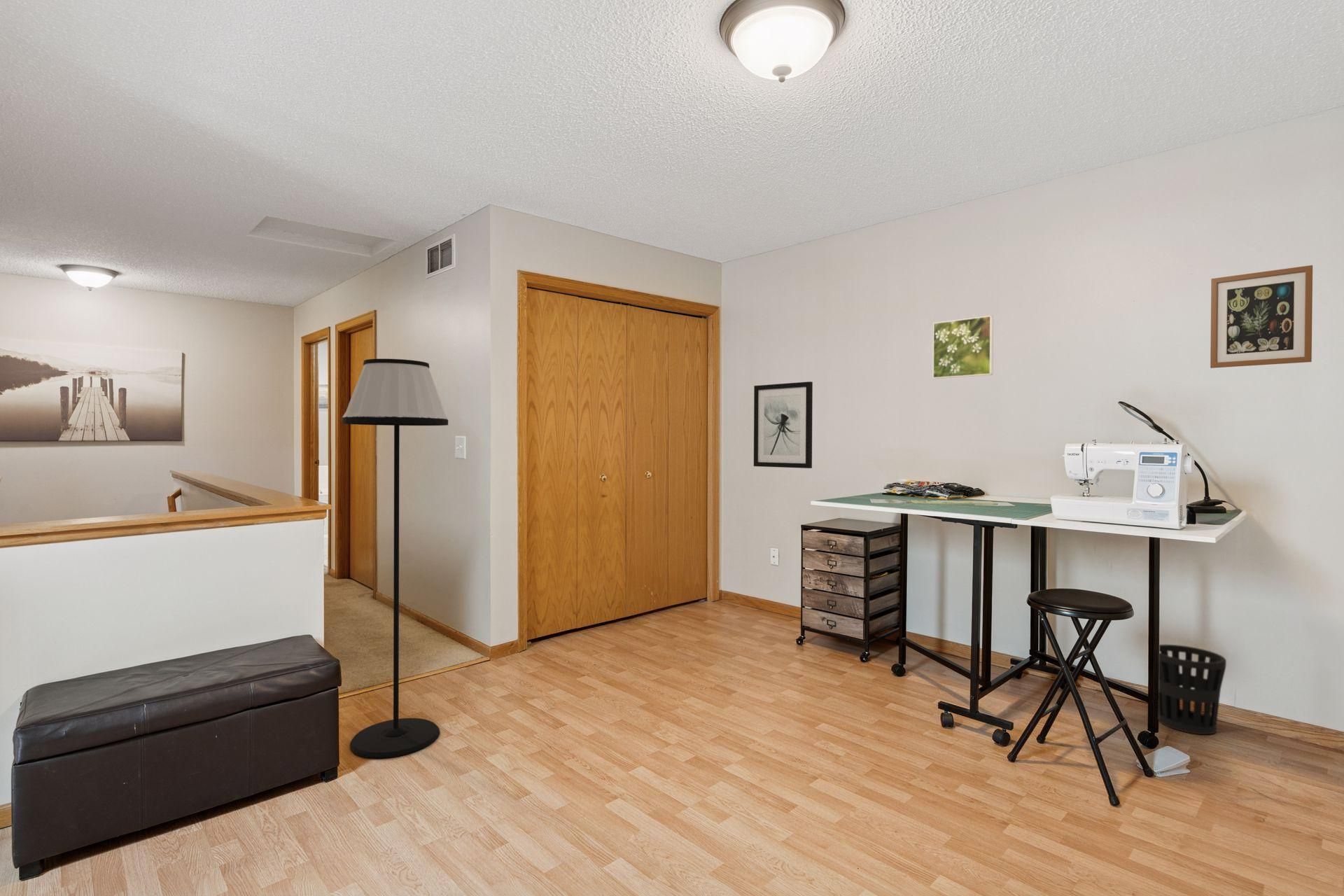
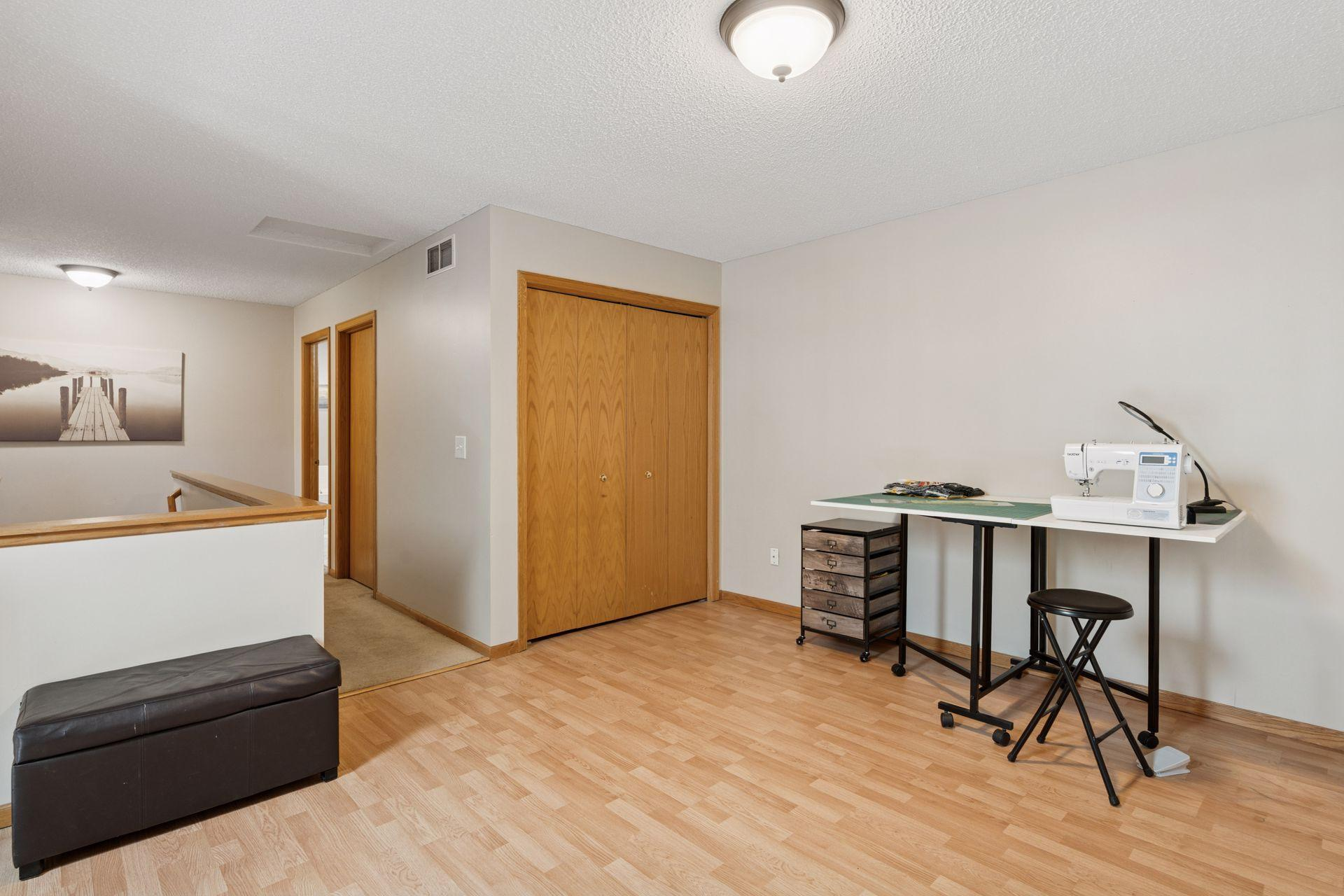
- wall art (782, 425)
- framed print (962, 348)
- wastebasket (1186, 688)
- wall art (1259, 318)
- floor lamp (396, 550)
